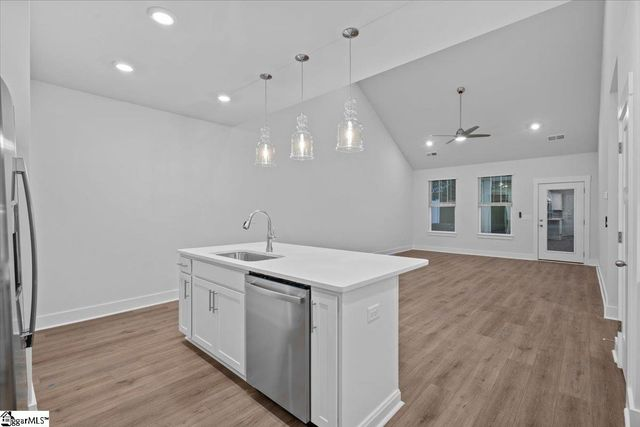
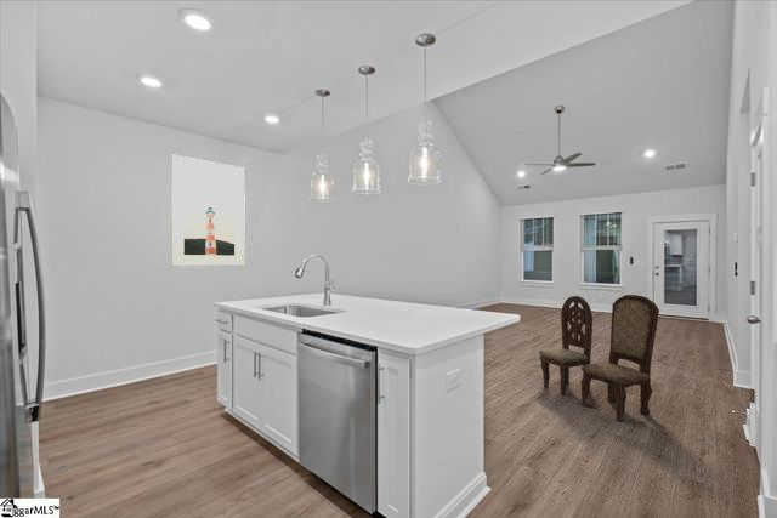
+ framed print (210, 214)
+ dining chair (590, 345)
